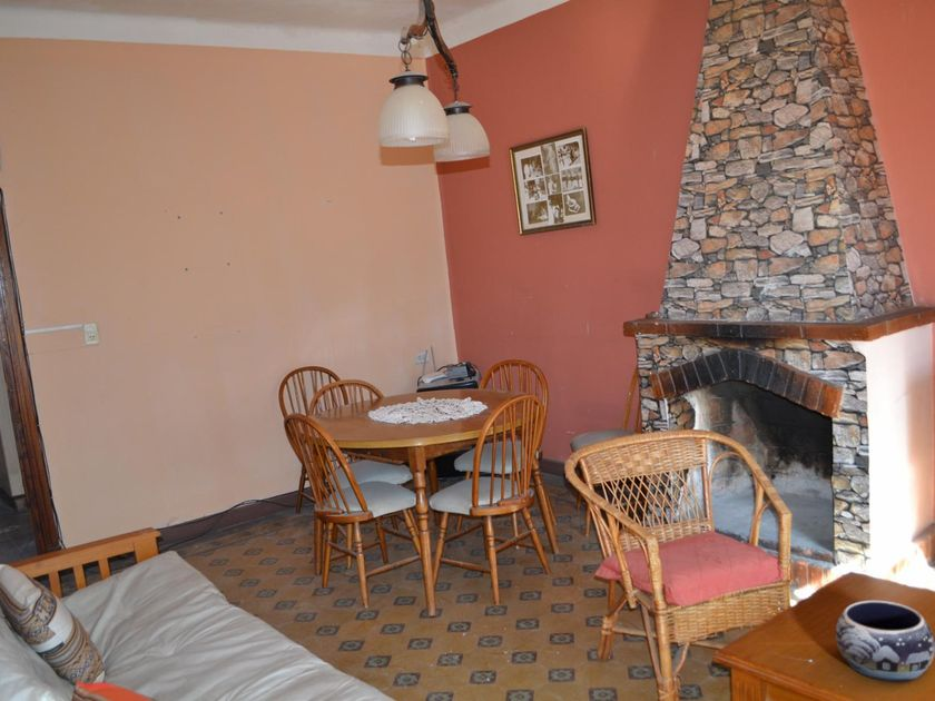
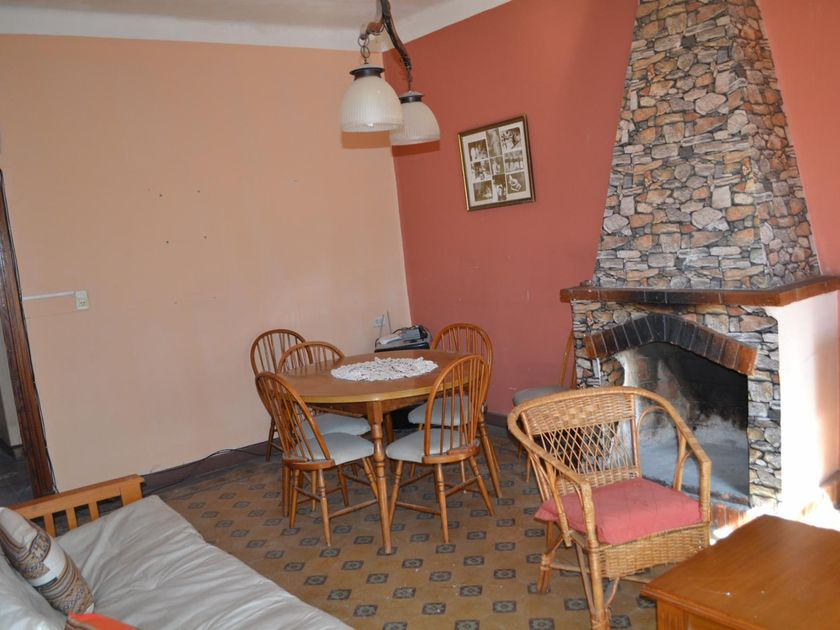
- decorative bowl (884, 640)
